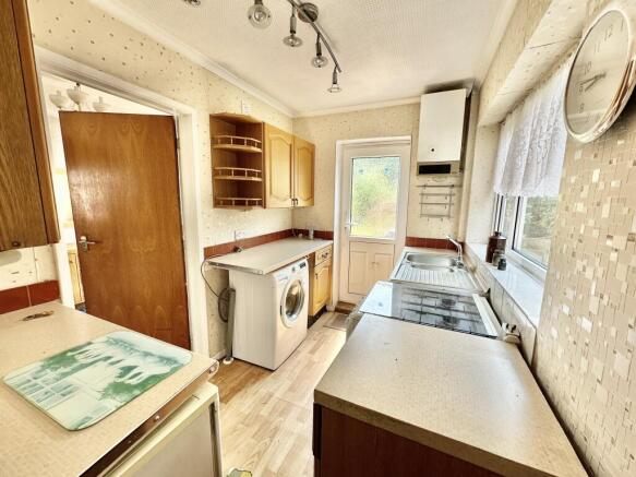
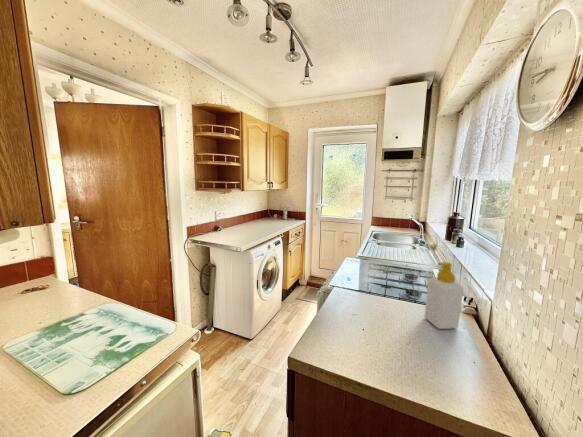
+ soap bottle (443, 293)
